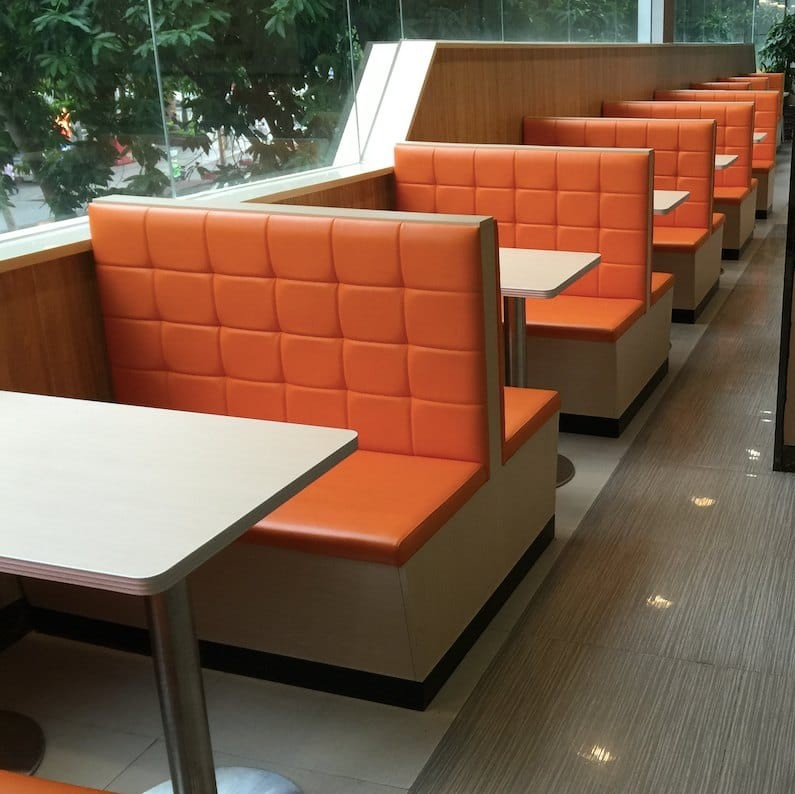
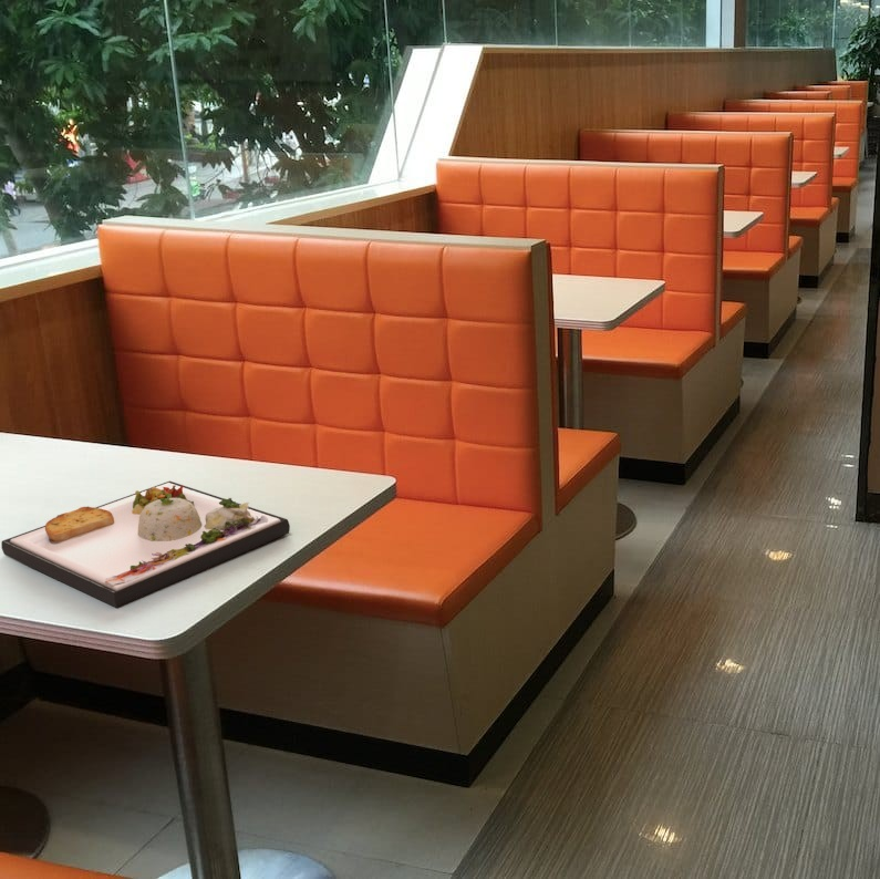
+ dinner plate (144, 521)
